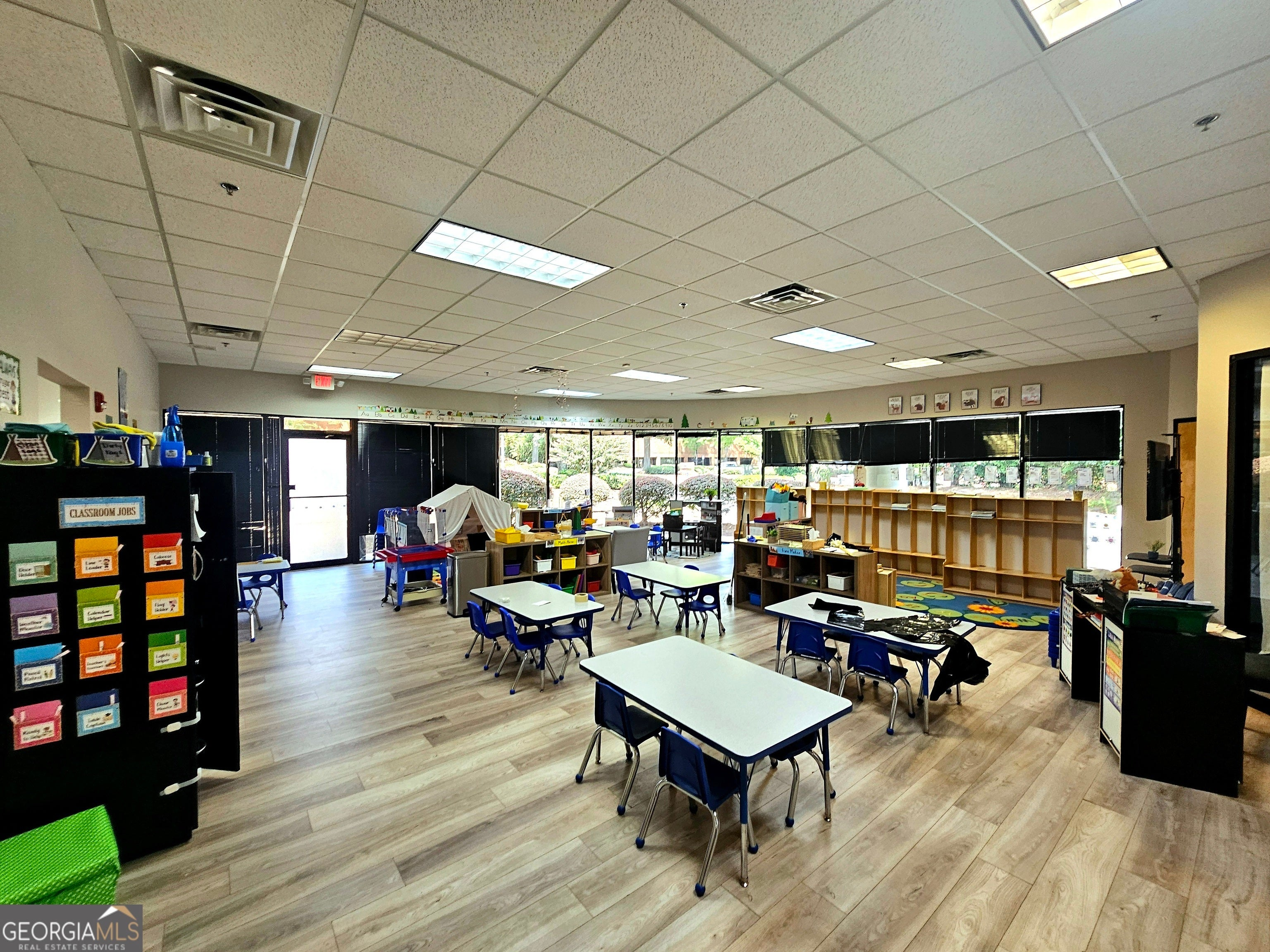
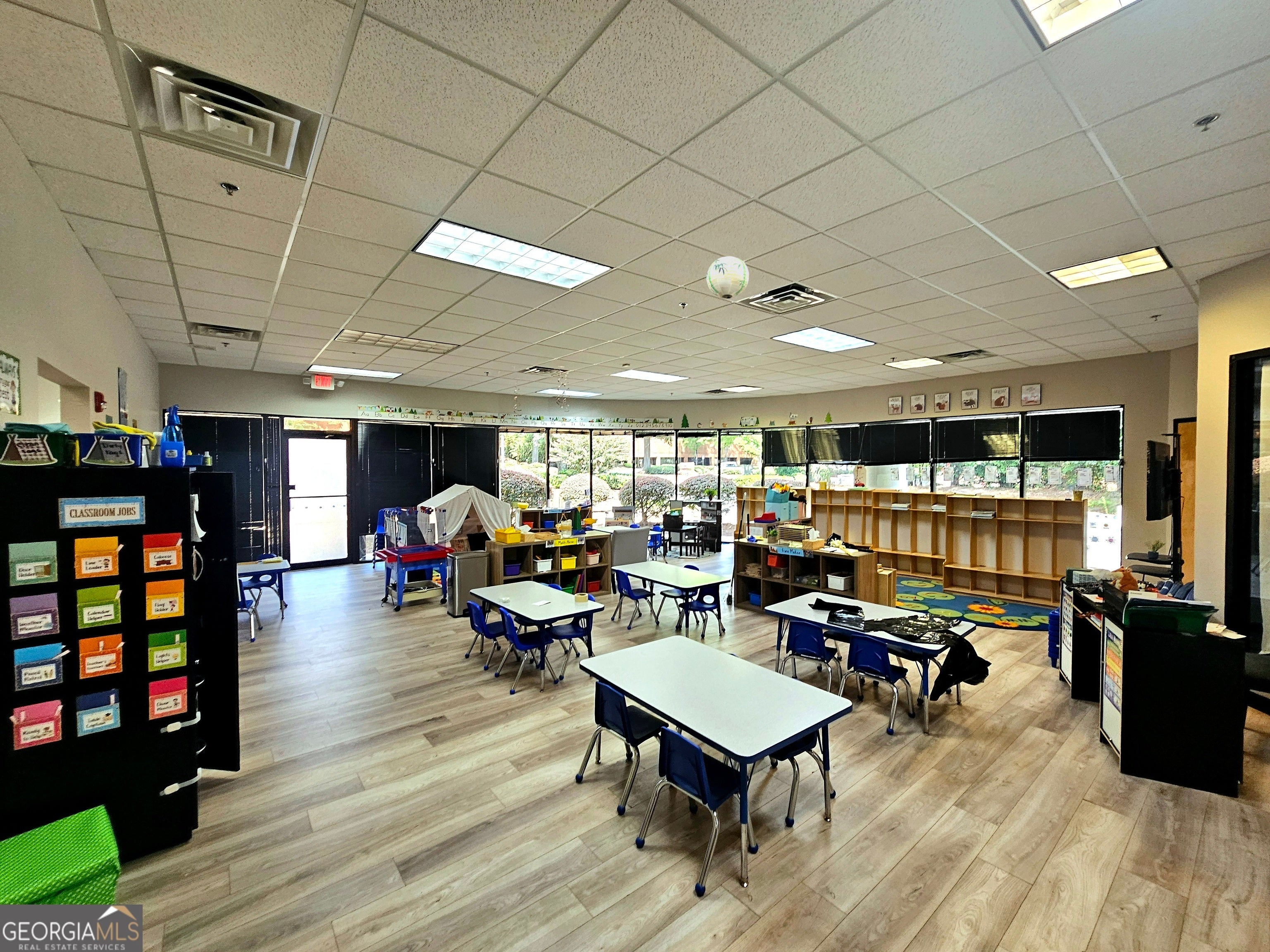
+ paper lantern (727, 278)
